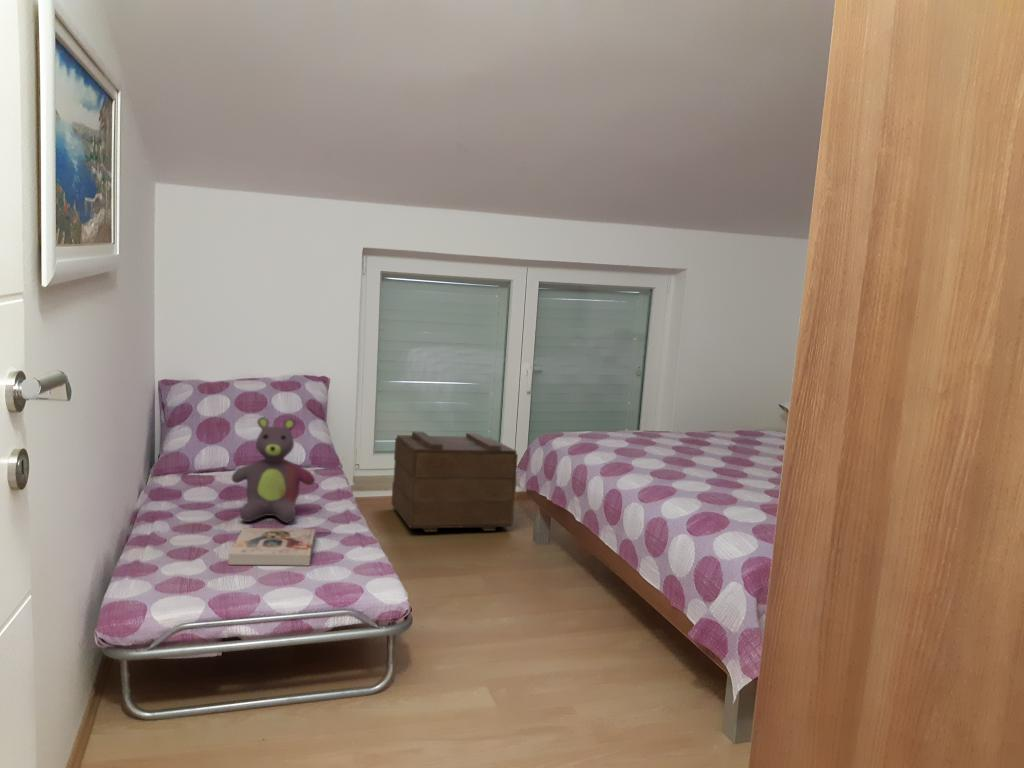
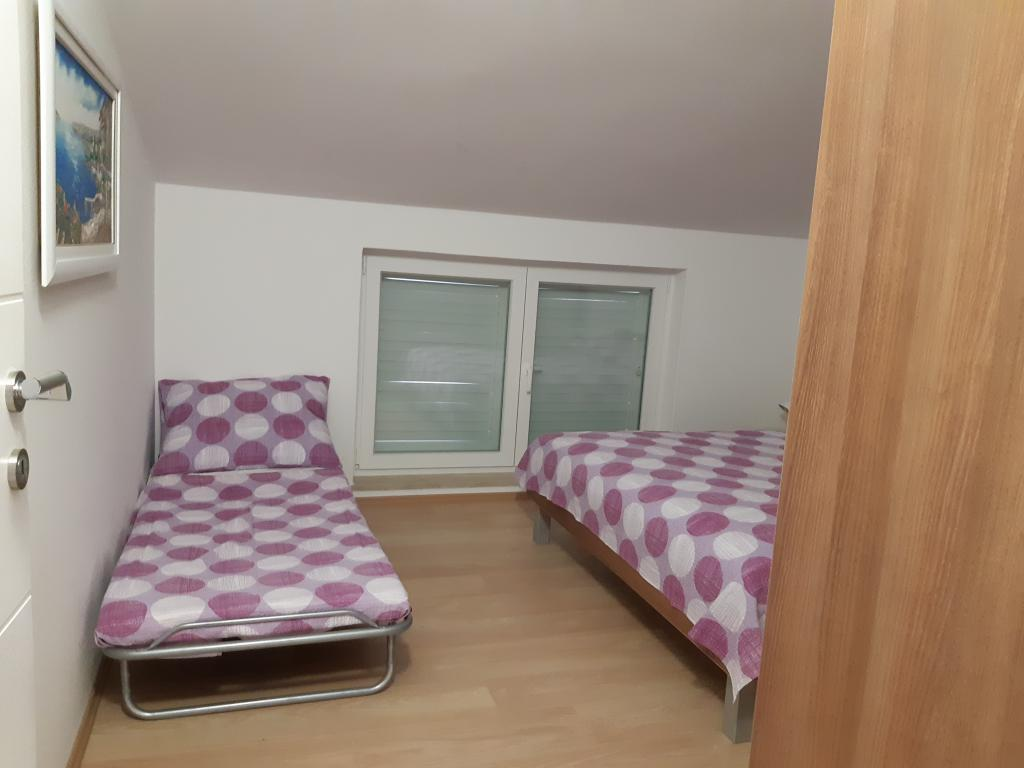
- wooden crate (452, 479)
- book (274, 545)
- stuffed bear (272, 468)
